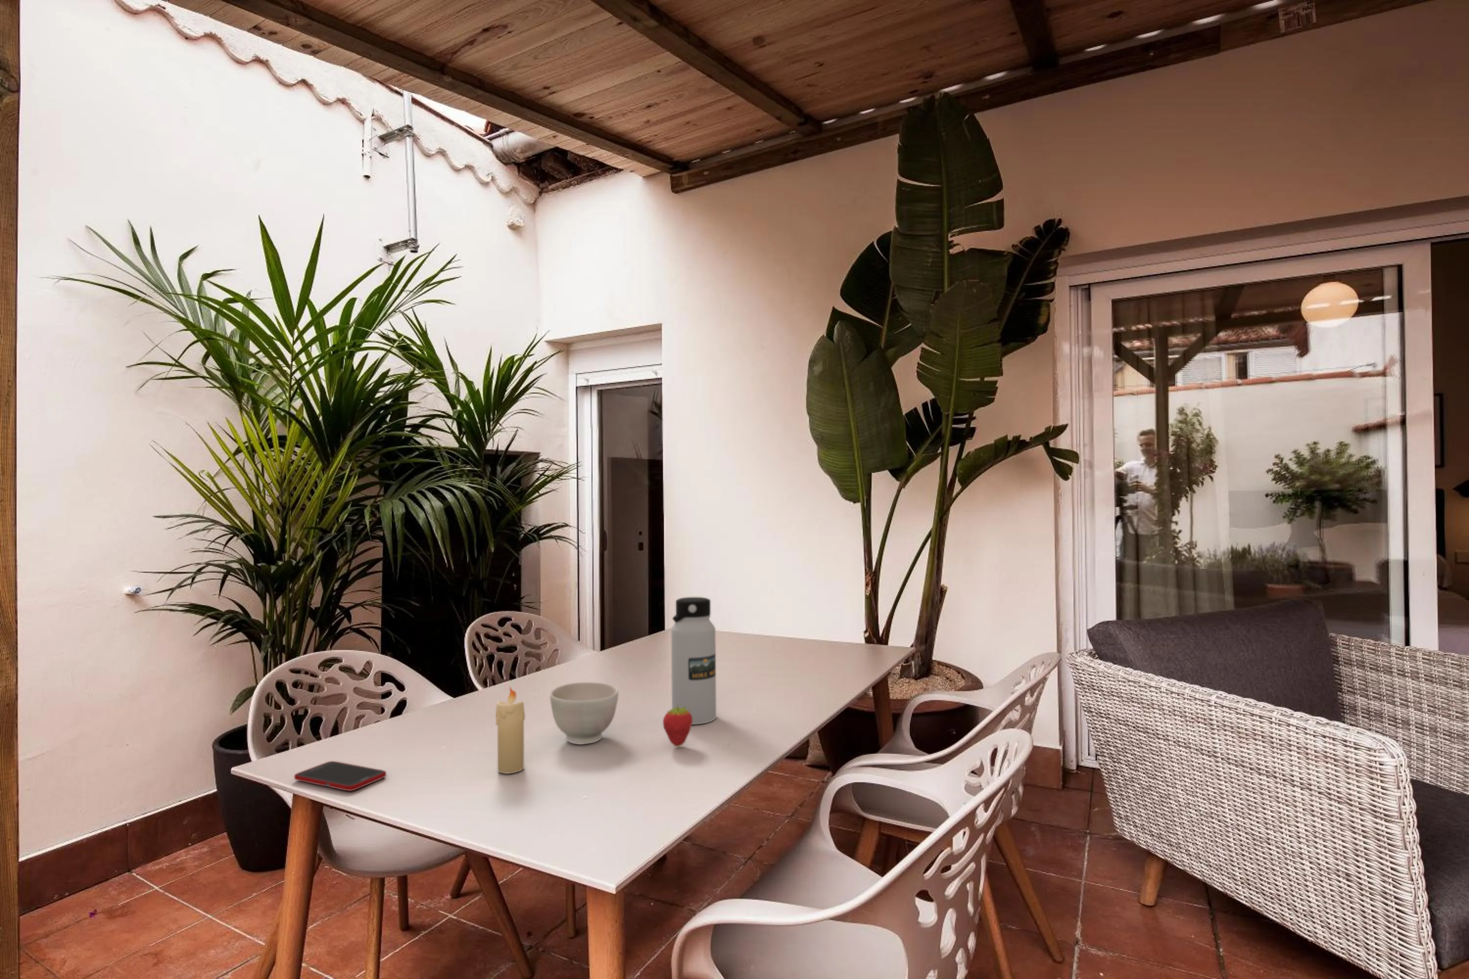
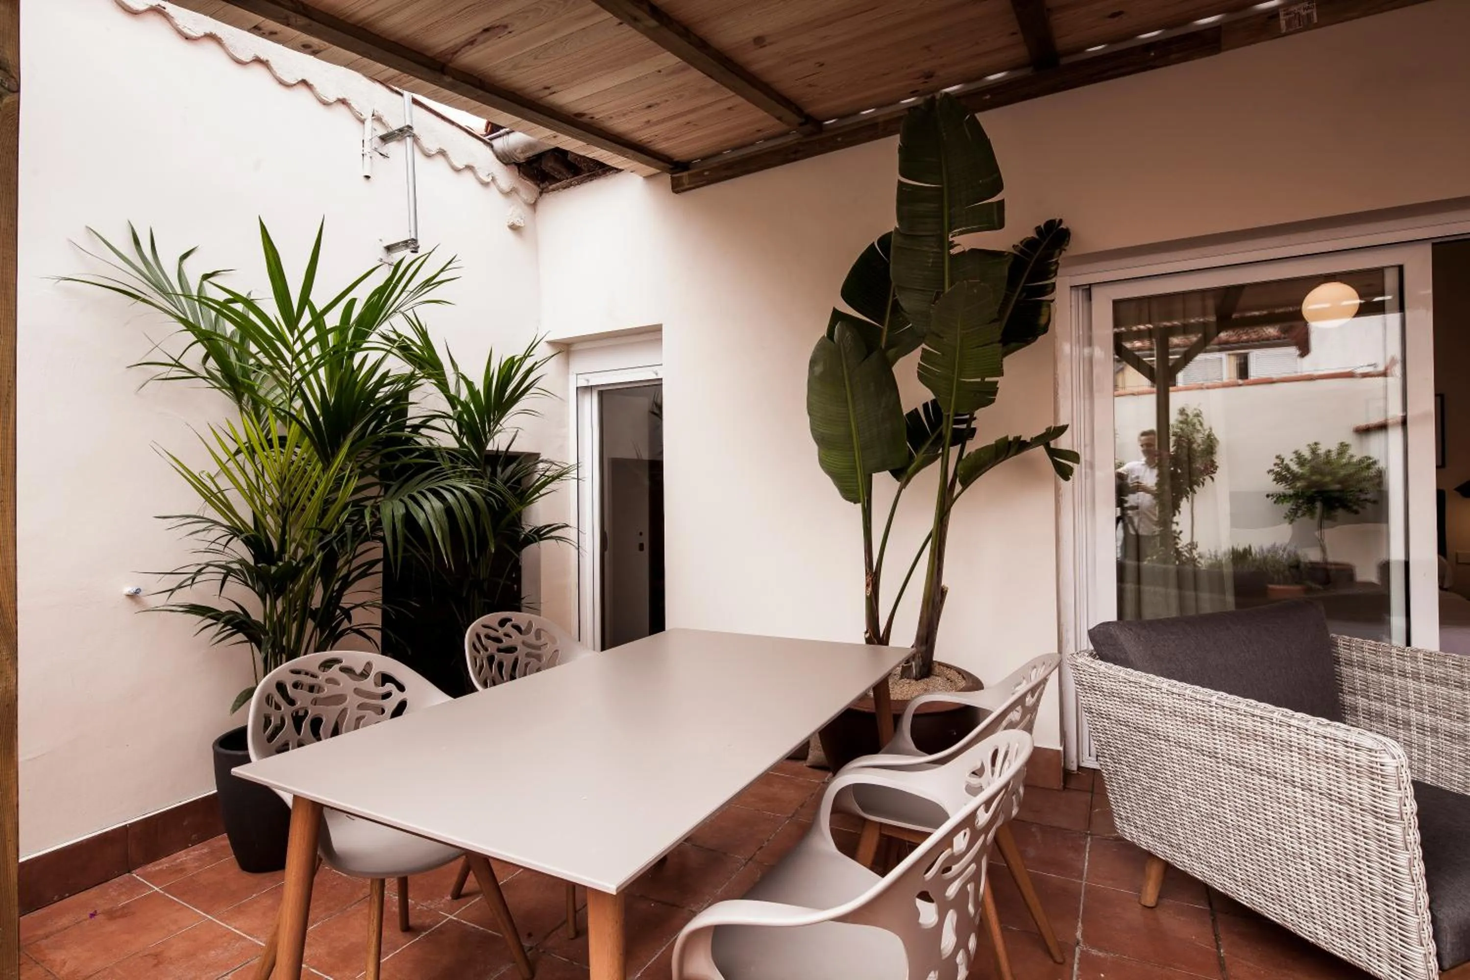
- cell phone (340, 776)
- fruit (678, 726)
- candle (510, 728)
- bowl (585, 715)
- water bottle (693, 659)
